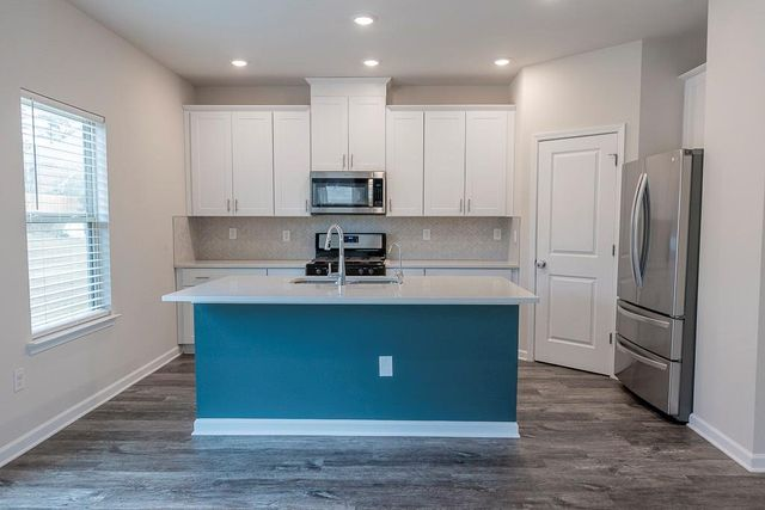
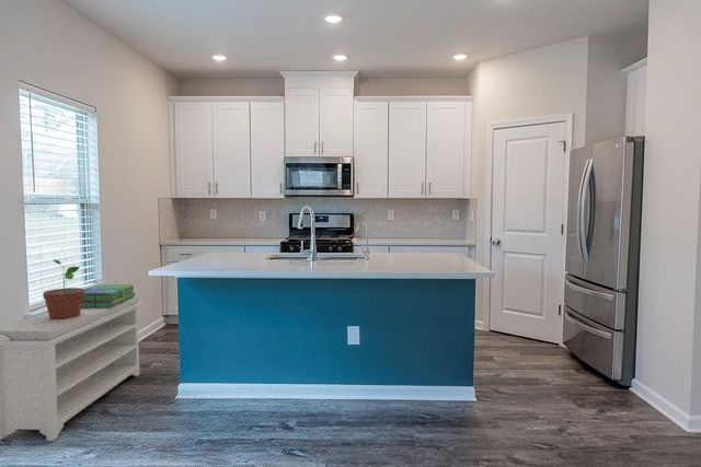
+ potted plant (64, 287)
+ stack of books (103, 294)
+ bench (77, 355)
